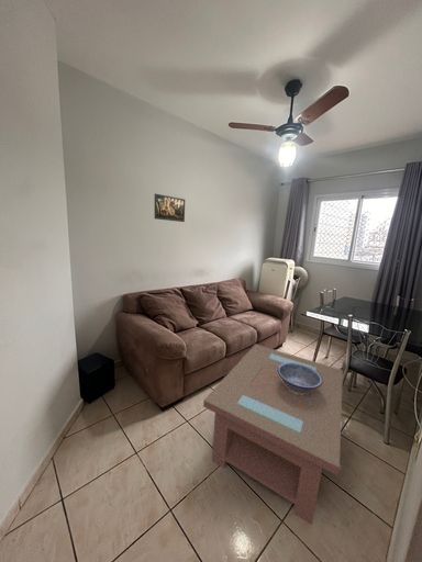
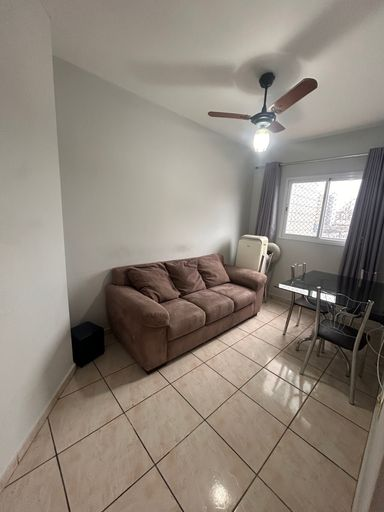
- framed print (170, 209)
- decorative bowl (298, 380)
- coffee table (278, 411)
